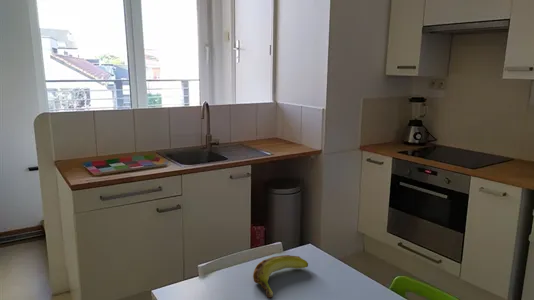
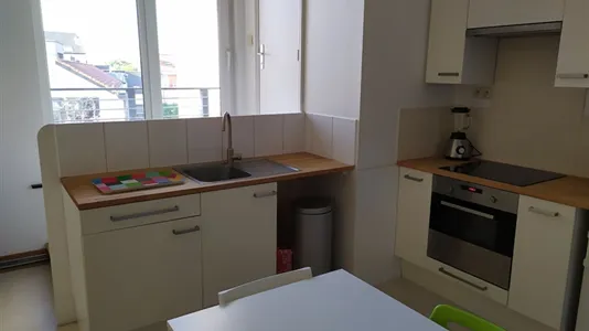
- banana (283, 268)
